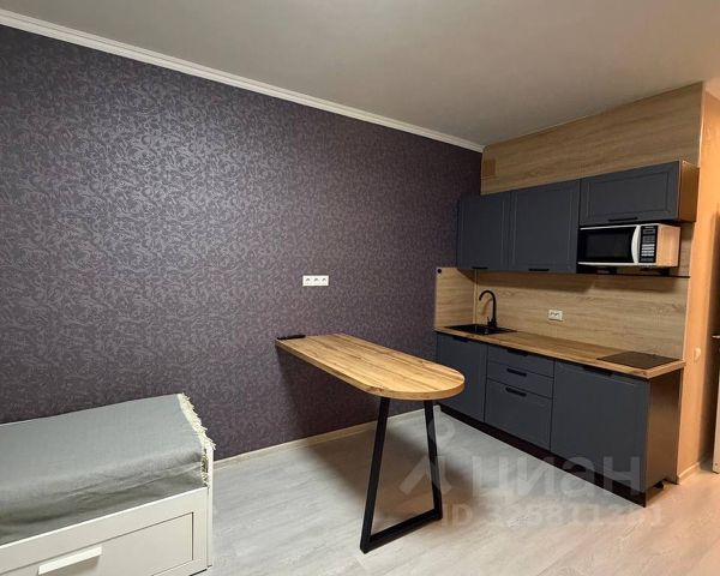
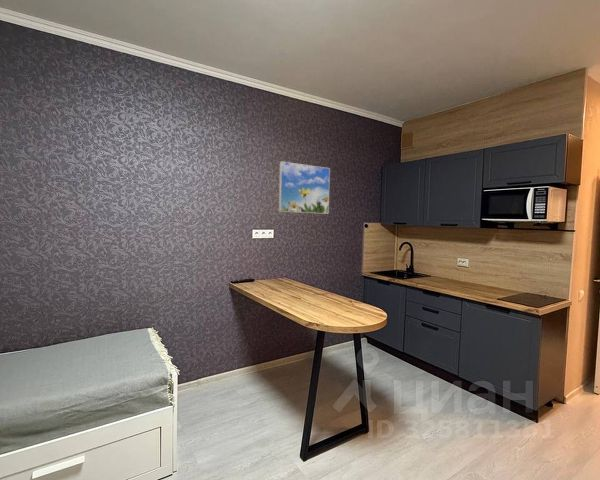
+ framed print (305, 189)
